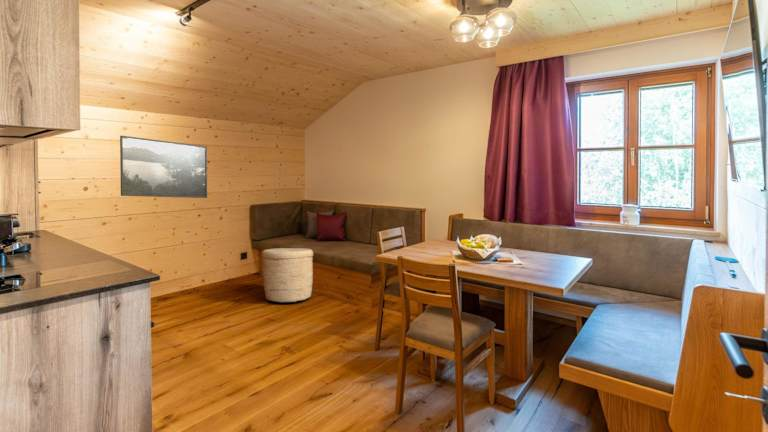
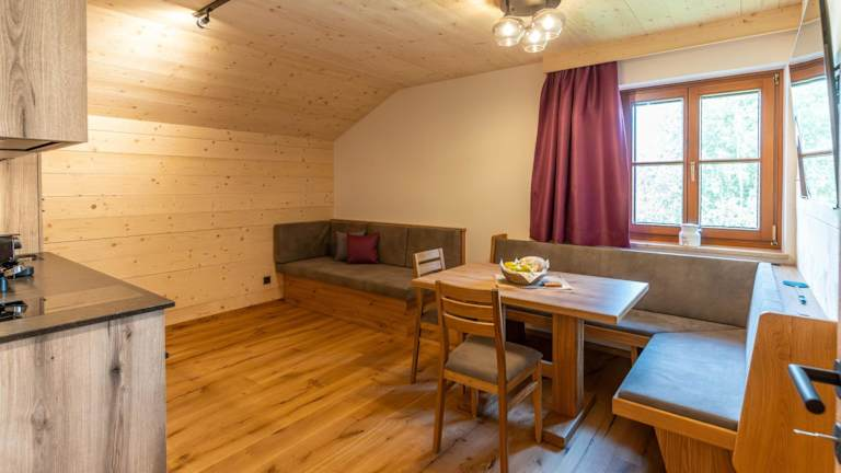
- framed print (167, 169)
- basket (287, 273)
